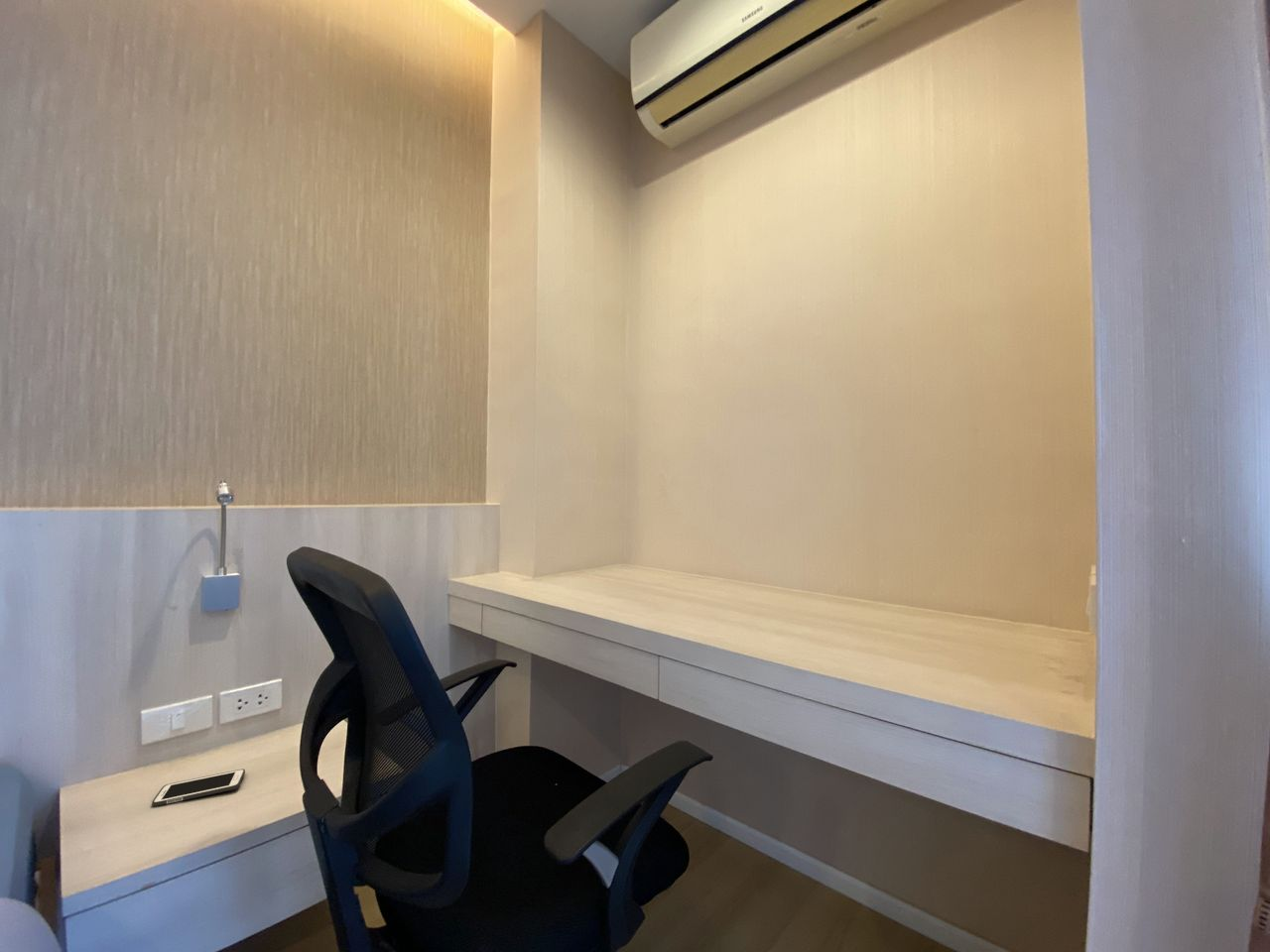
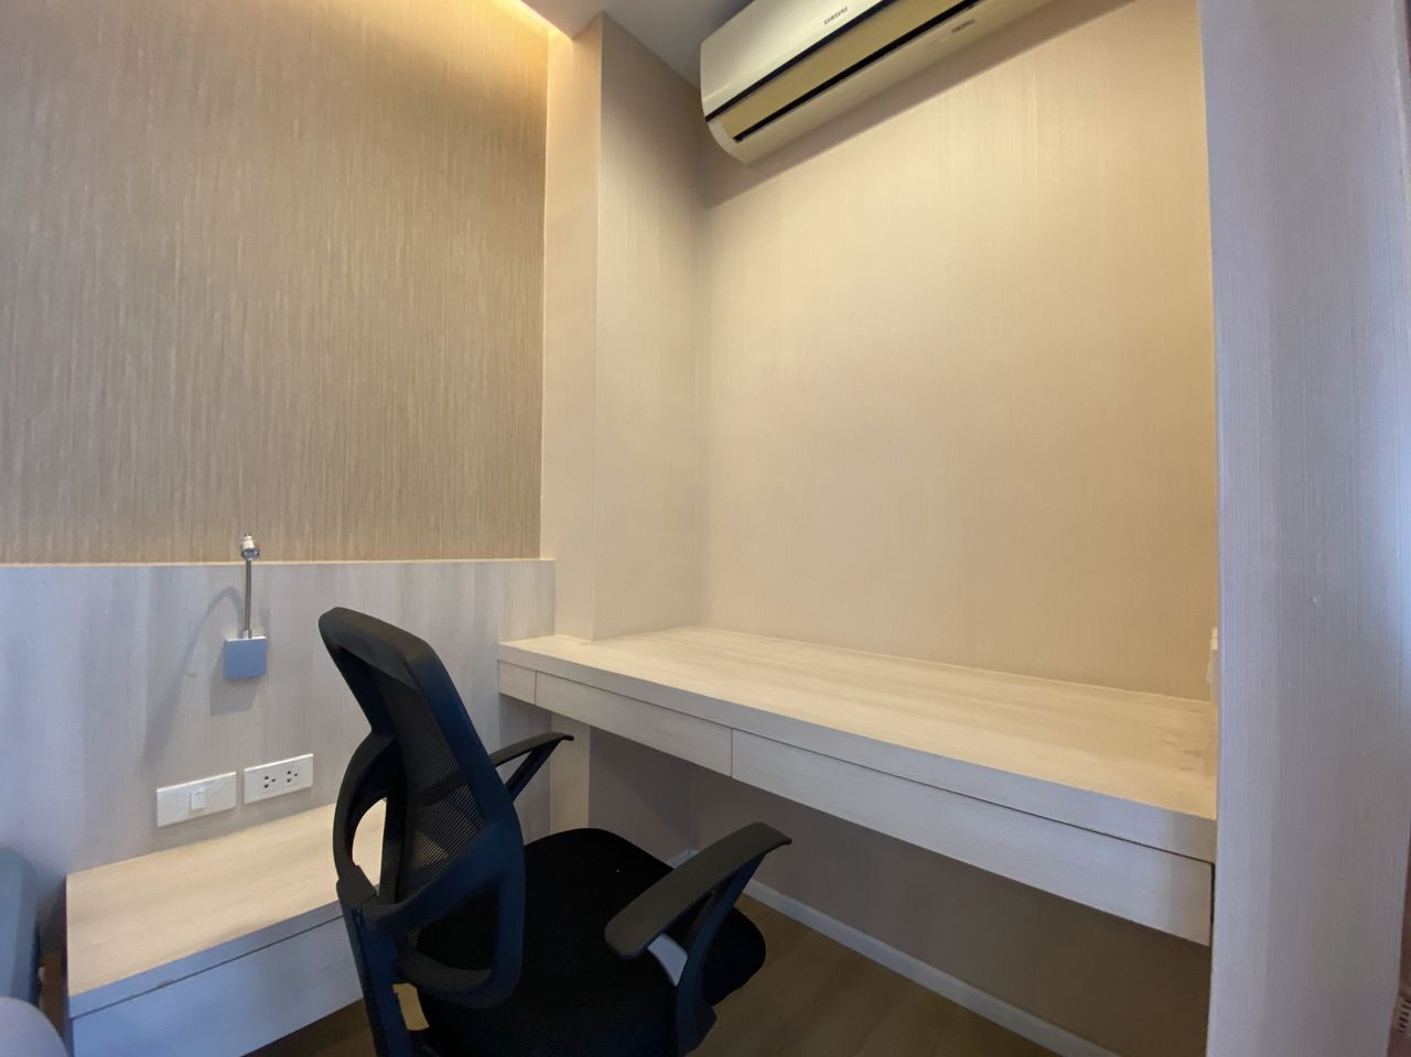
- cell phone (200, 786)
